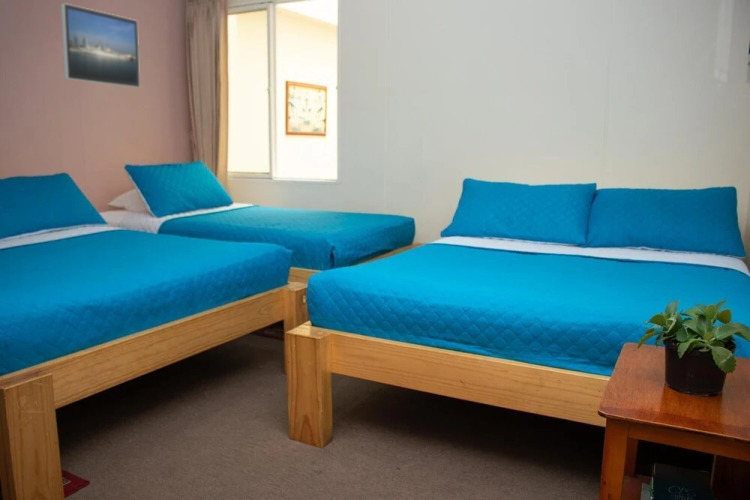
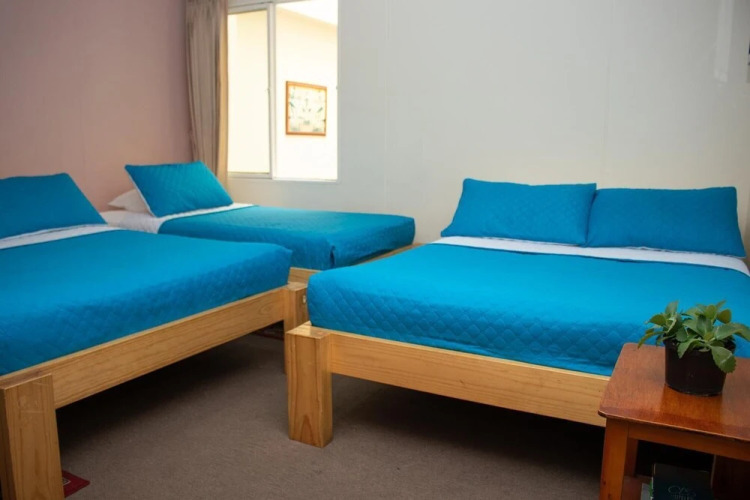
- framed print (102, 48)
